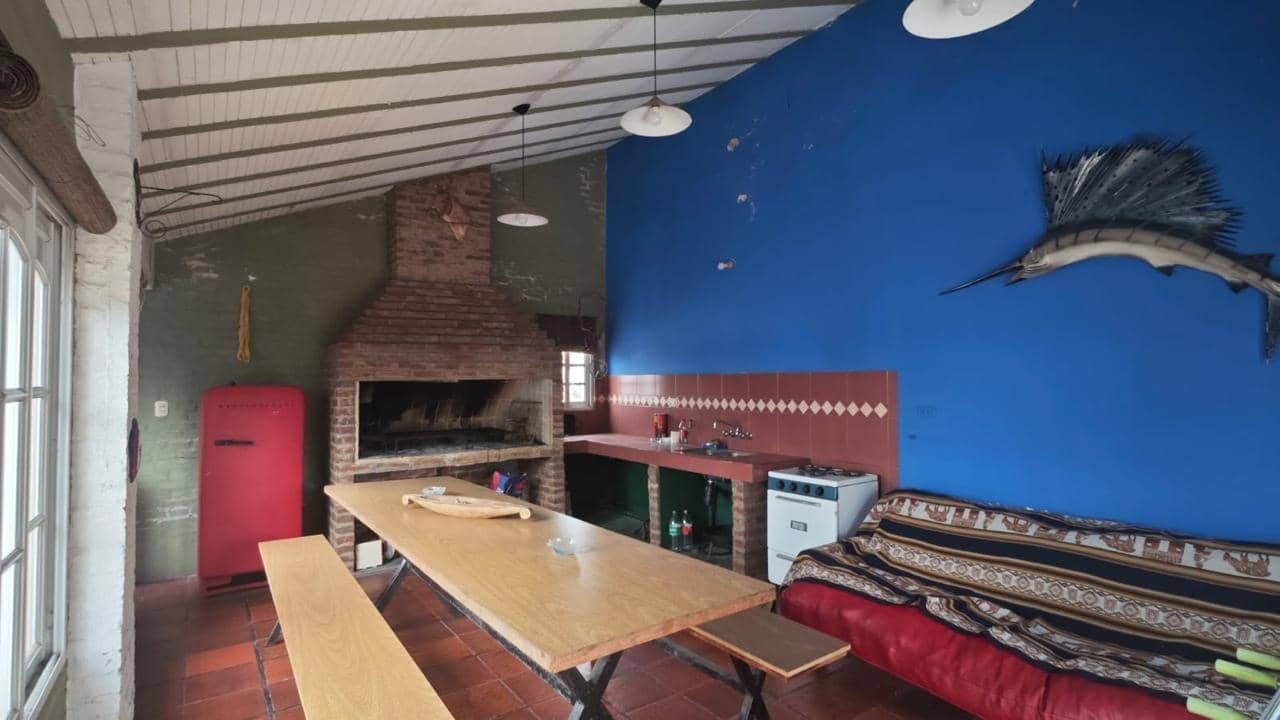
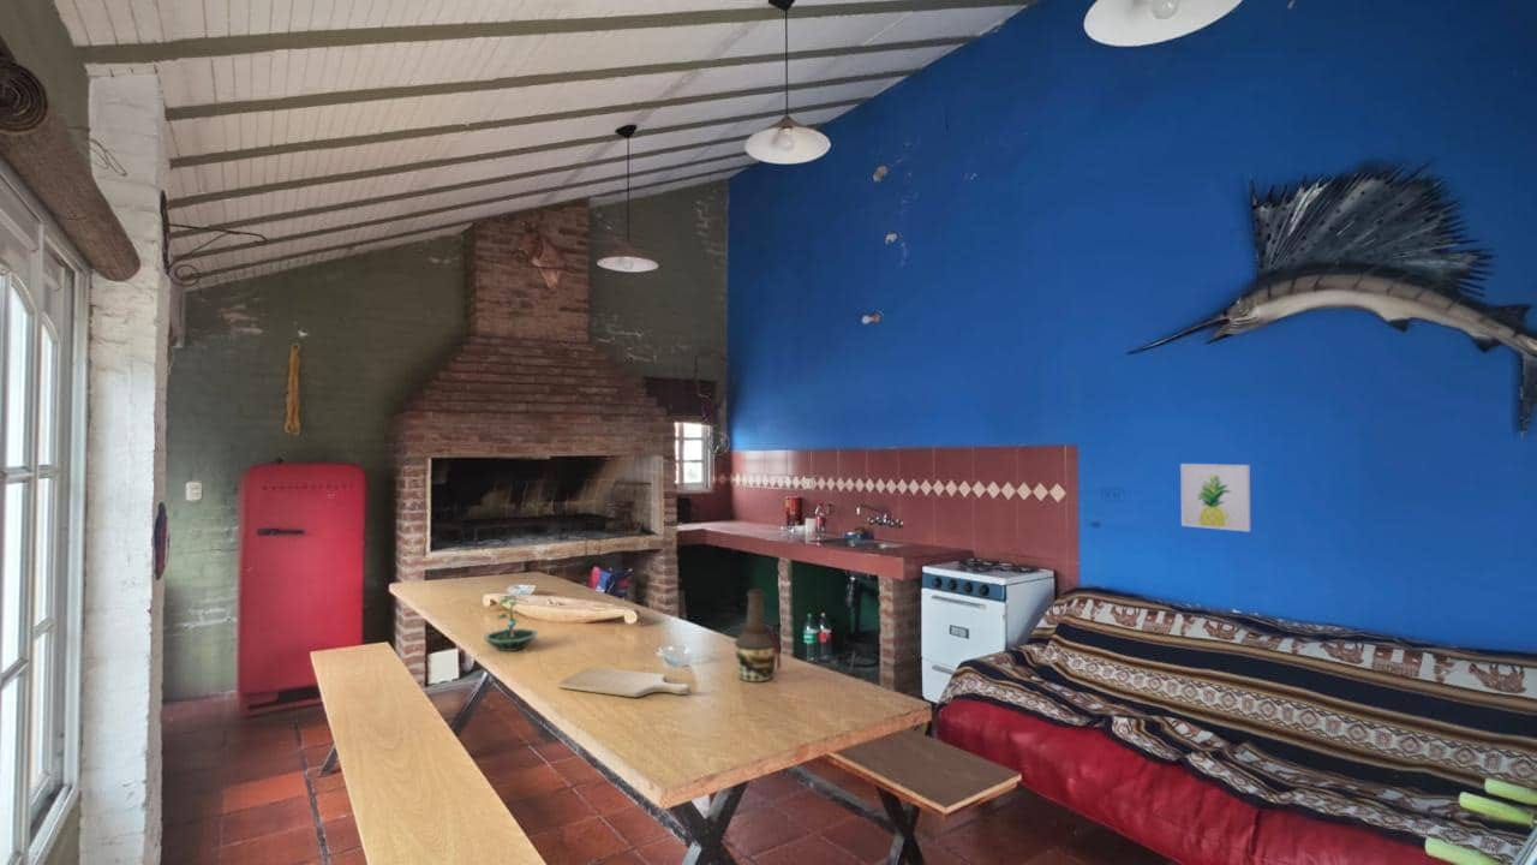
+ wall art (1214, 496)
+ bottle (758, 633)
+ terrarium (512, 606)
+ chopping board (629, 682)
